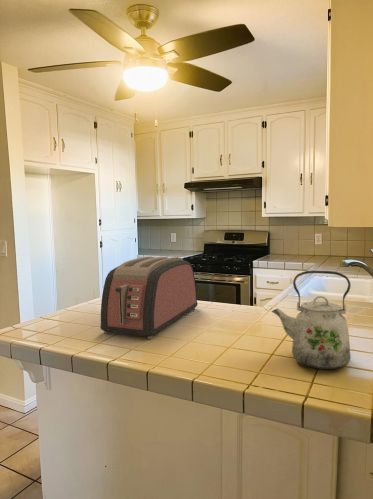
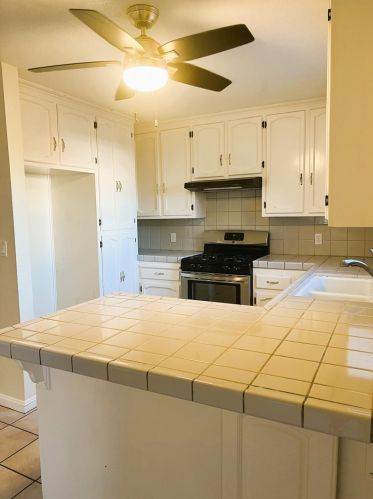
- toaster (151, 290)
- kettle (309, 316)
